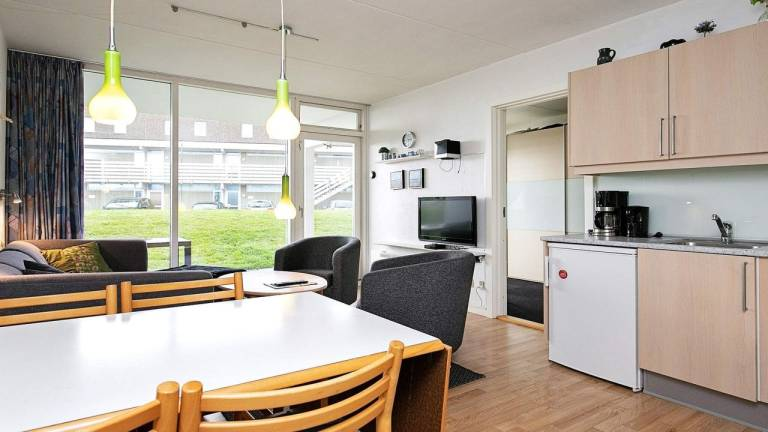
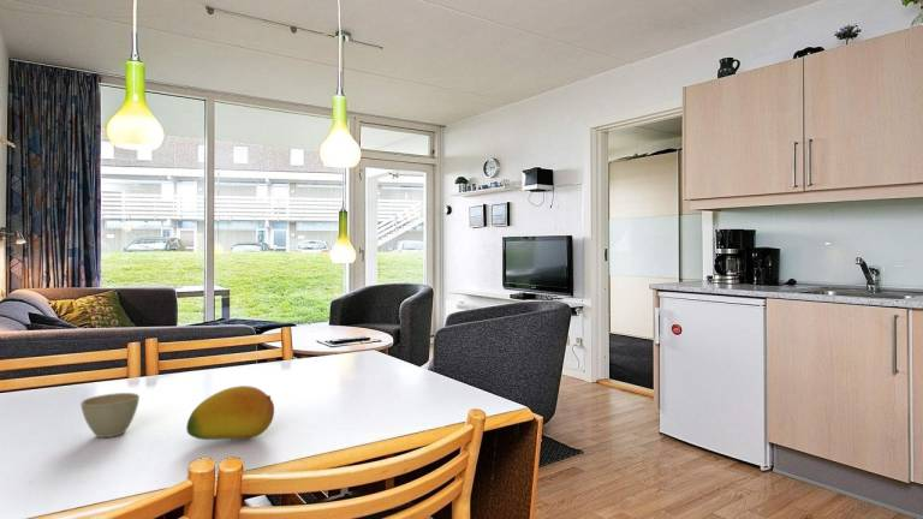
+ flower pot (111, 416)
+ fruit (232, 412)
